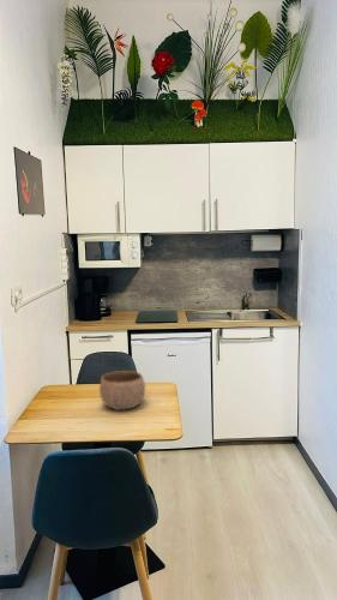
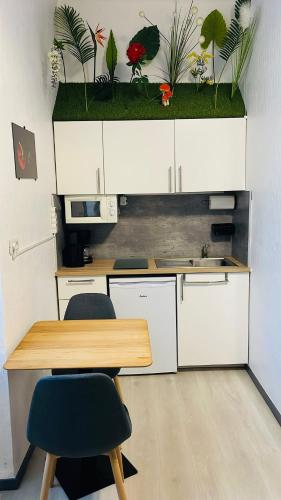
- bowl (122, 390)
